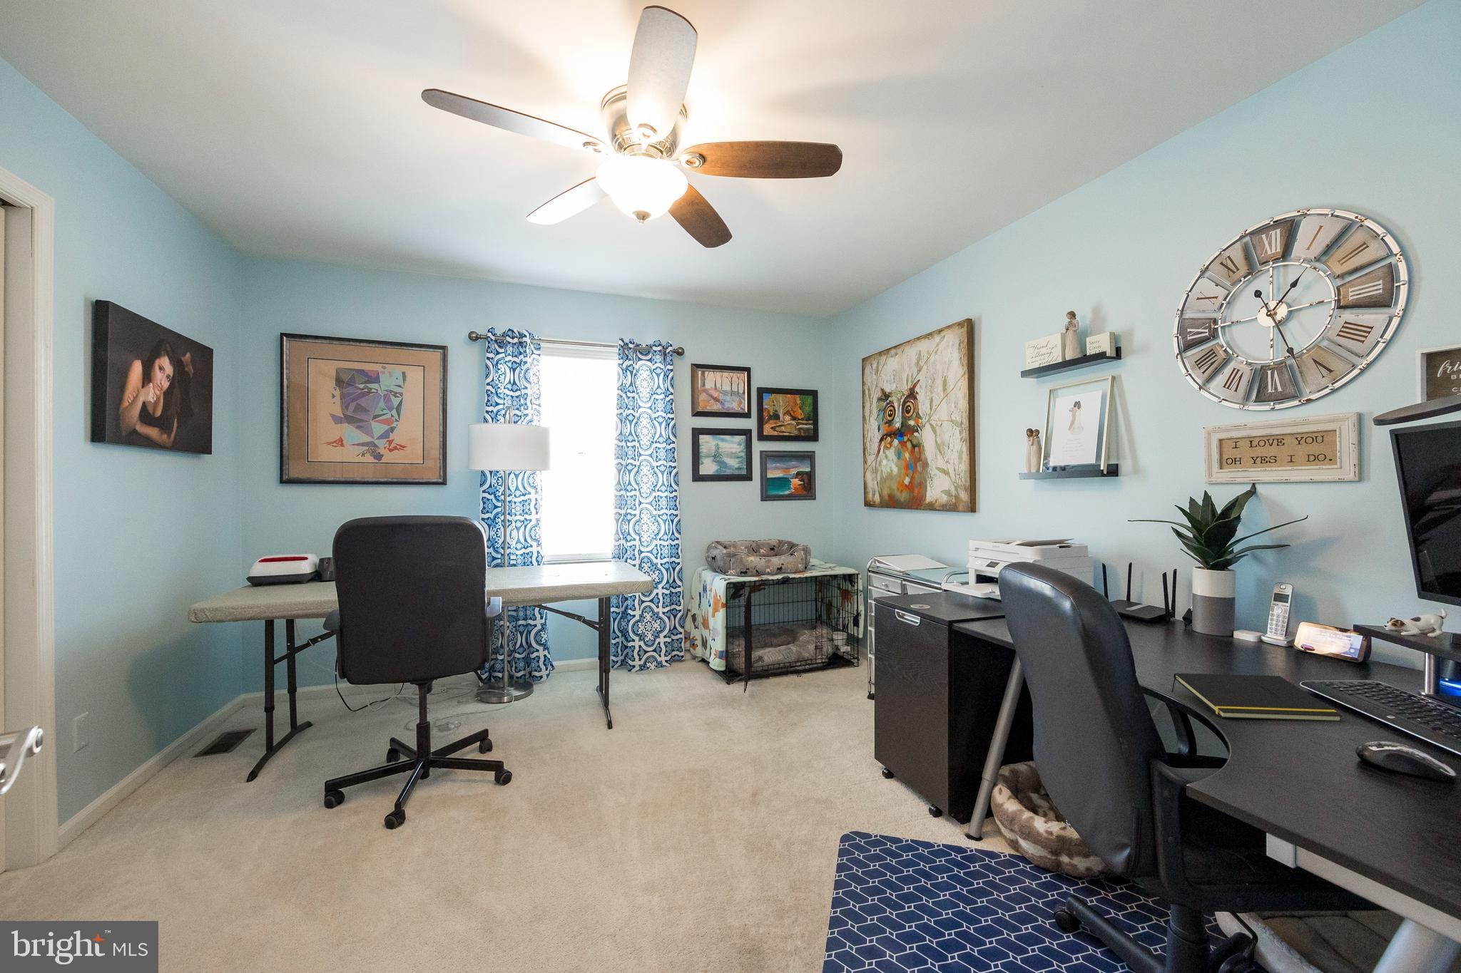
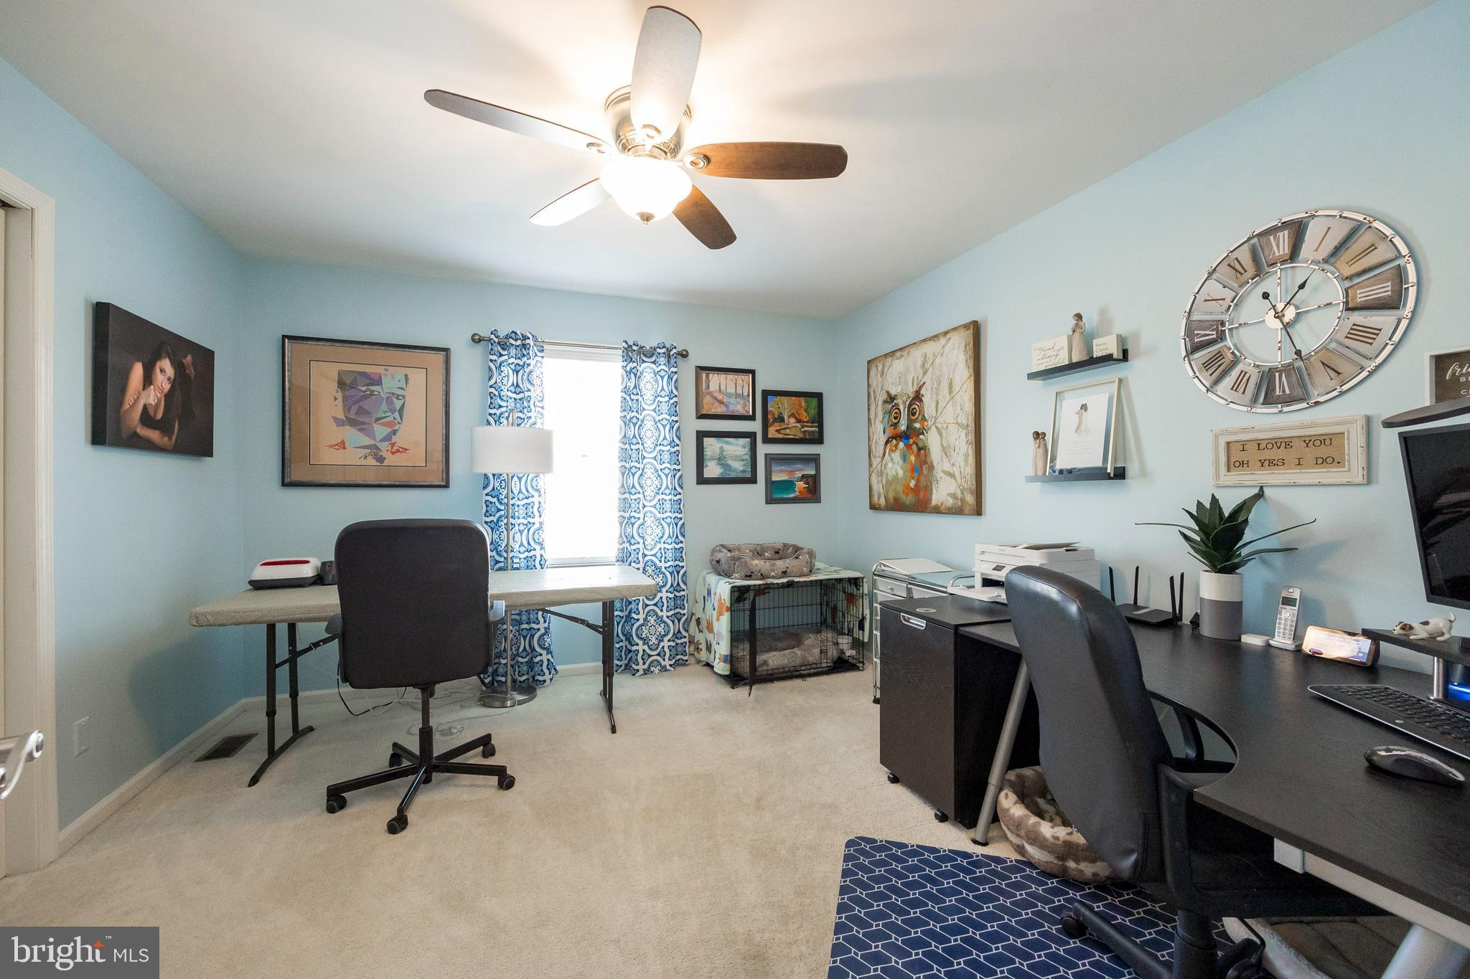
- notepad (1252, 696)
